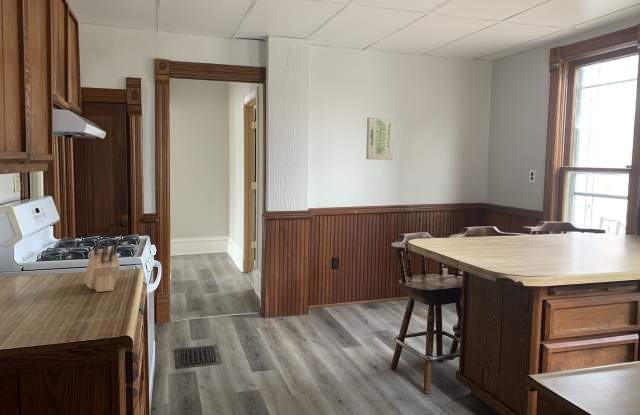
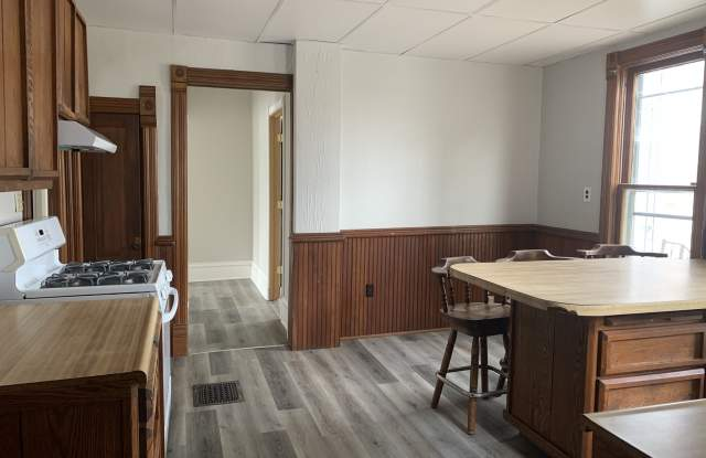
- wall art (380, 139)
- knife block (102, 261)
